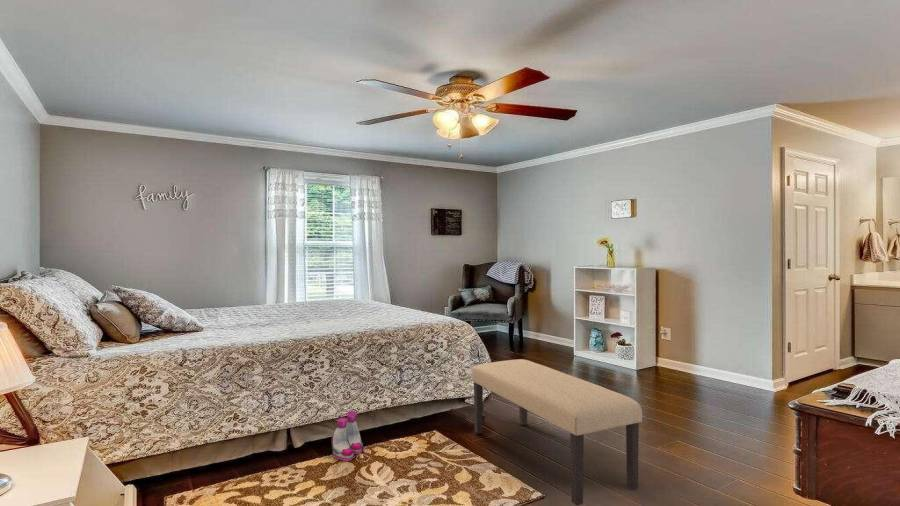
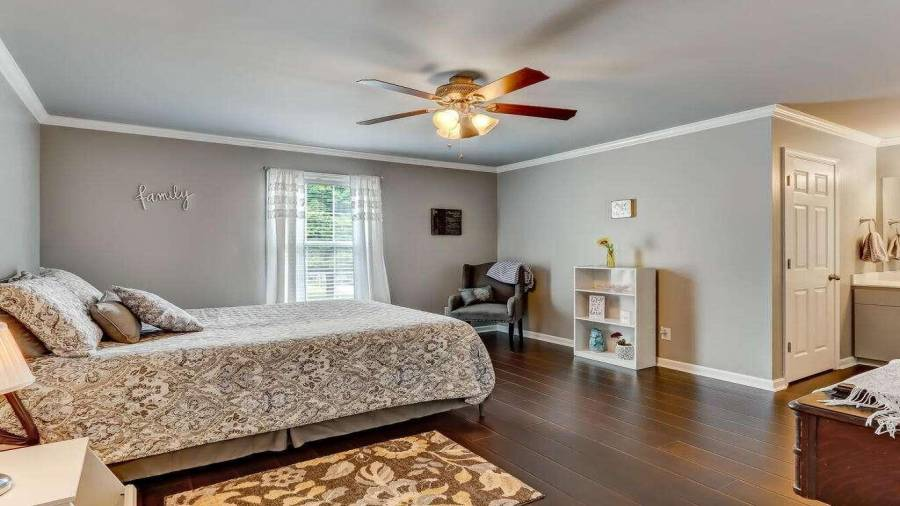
- boots (347, 432)
- bench (545, 416)
